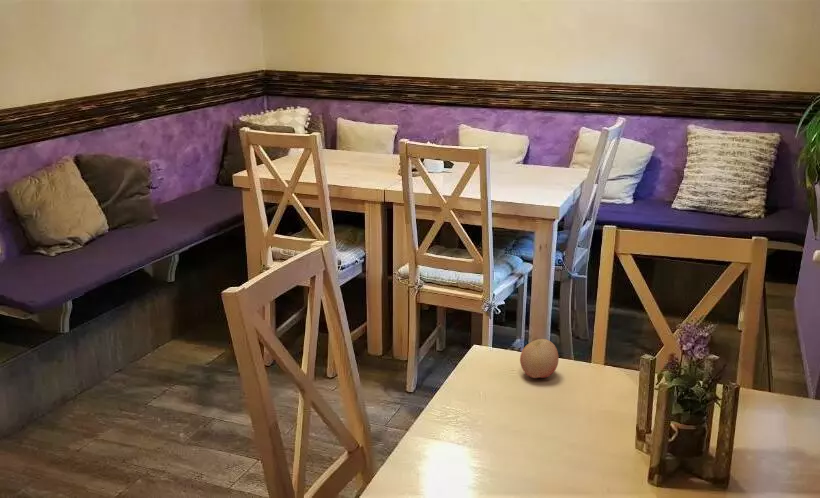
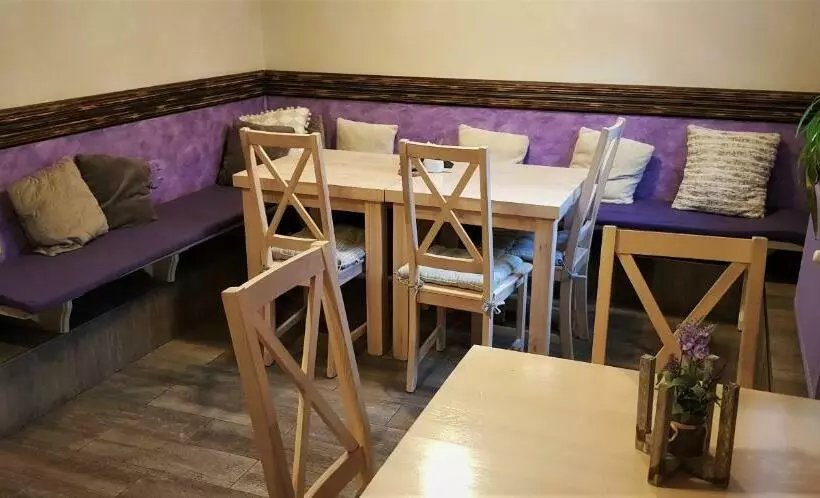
- fruit (539, 358)
